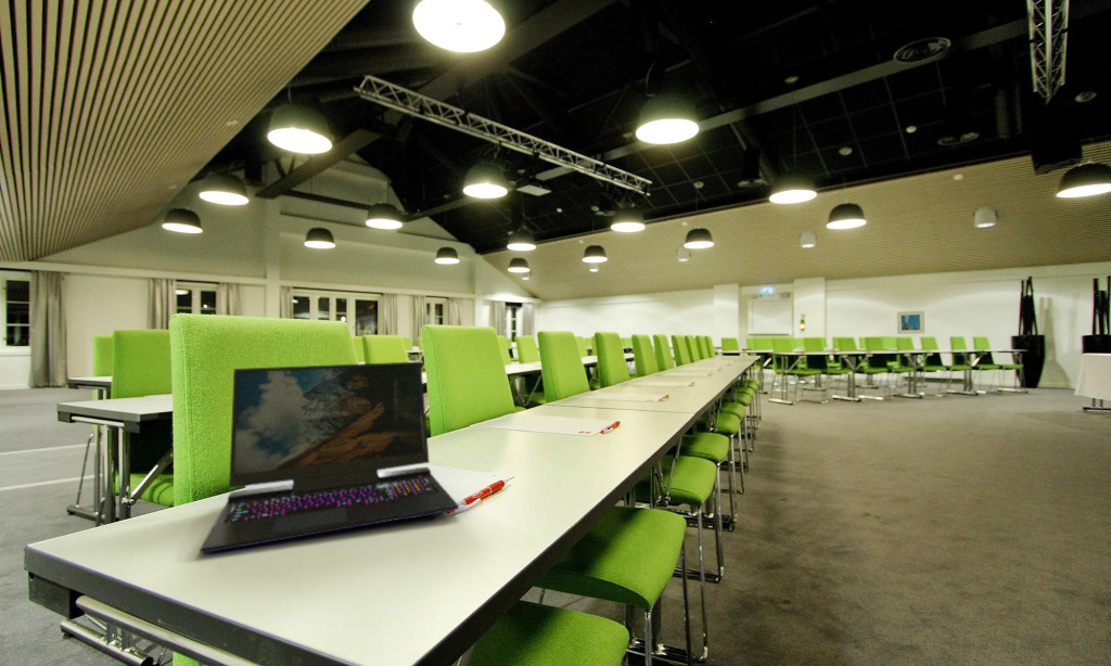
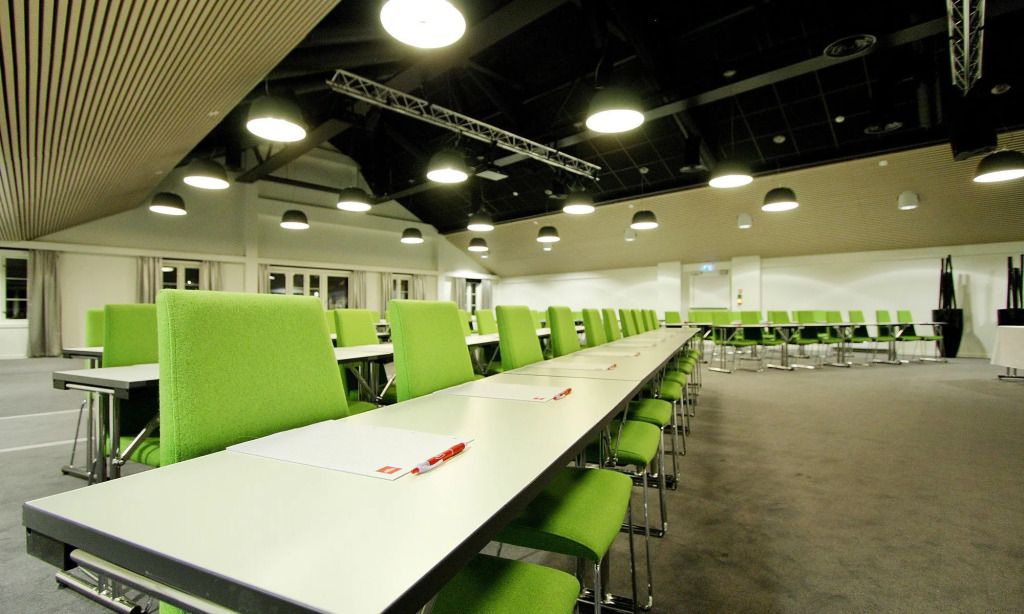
- laptop (337, 436)
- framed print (910, 322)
